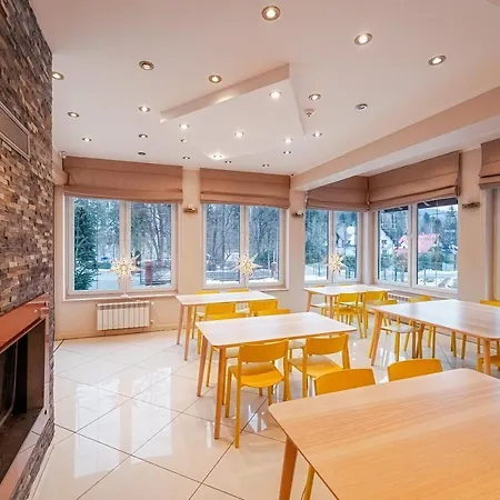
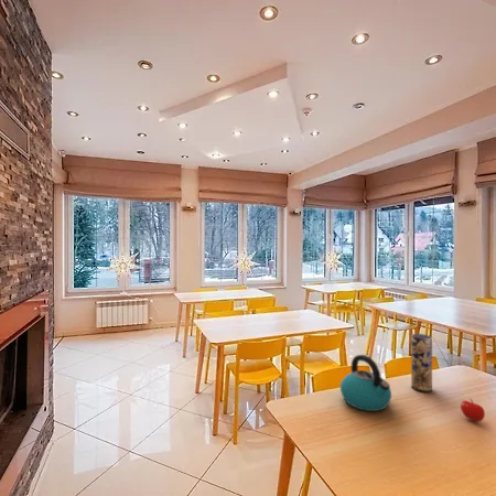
+ kettle (367, 380)
+ vase (421, 362)
+ apple (472, 409)
